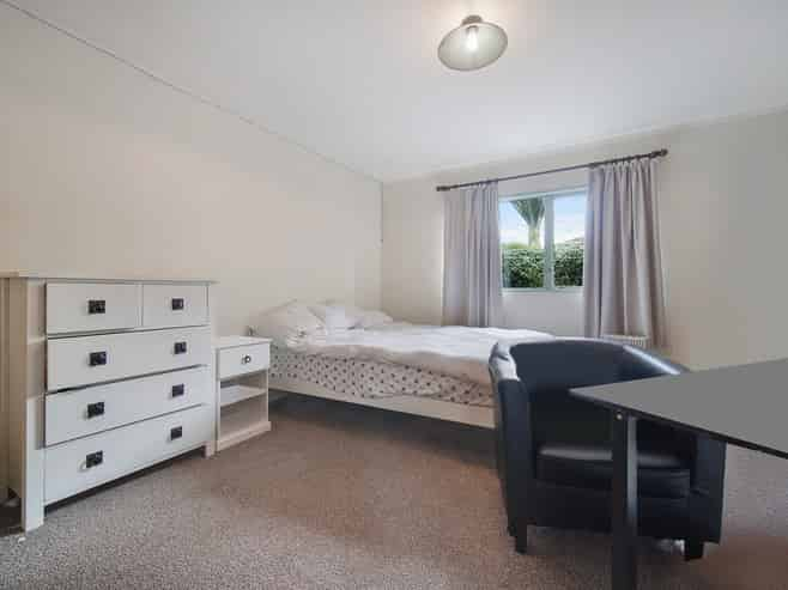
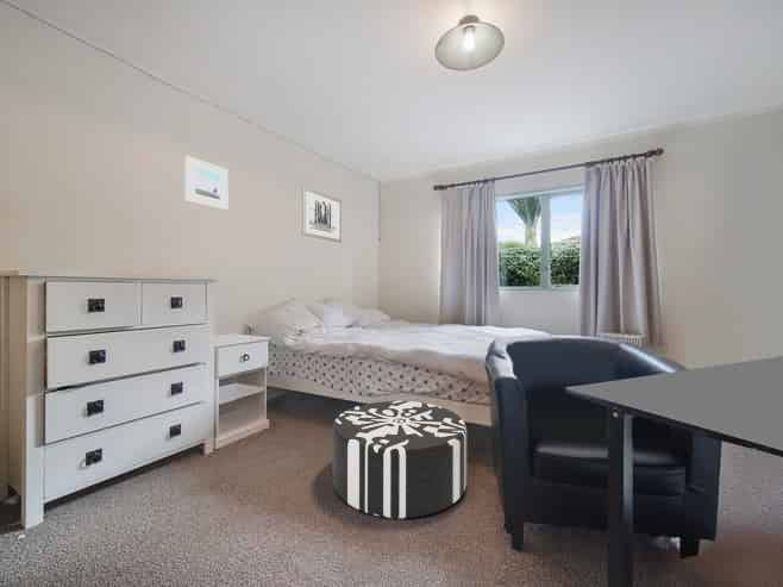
+ pouf (399, 449)
+ wall art (322, 216)
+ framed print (207, 183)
